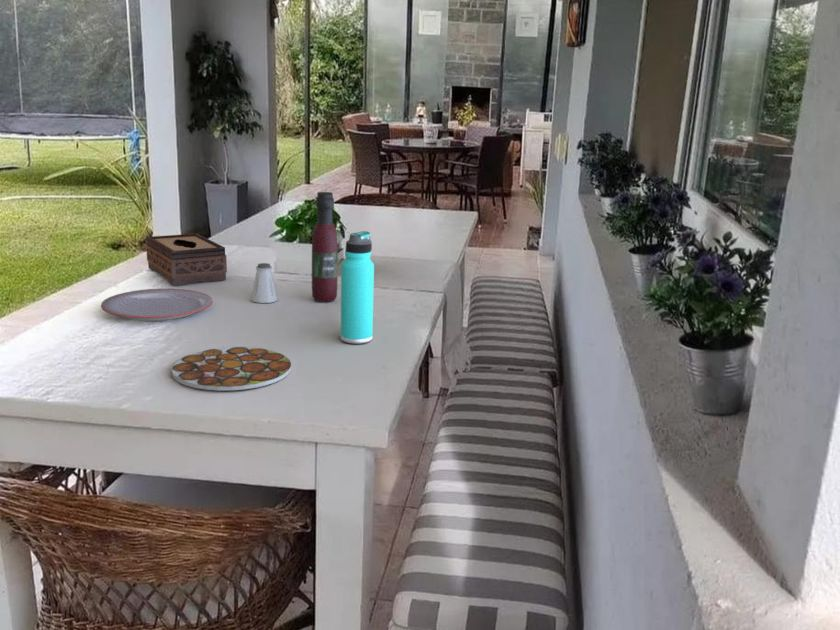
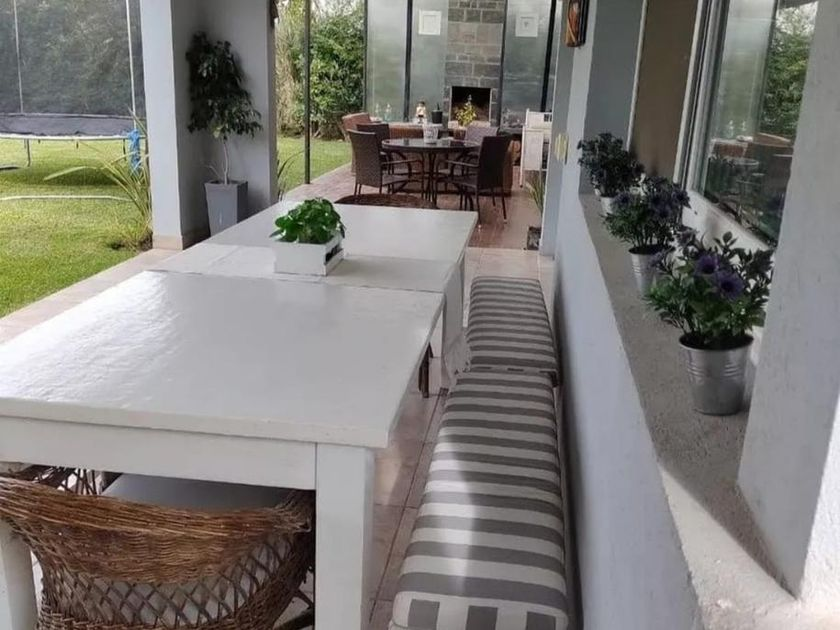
- wine bottle (324, 247)
- tissue box (185, 258)
- thermos bottle (357, 287)
- plate (232, 367)
- plate (158, 305)
- saltshaker (264, 282)
